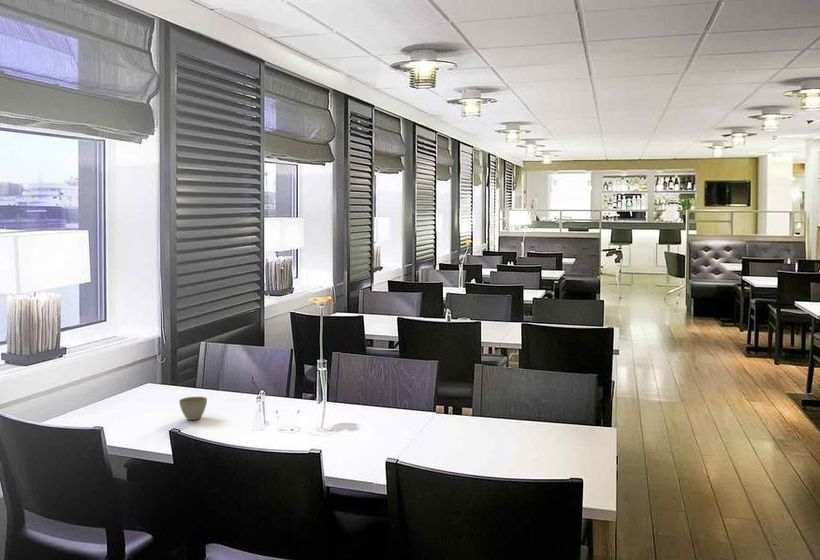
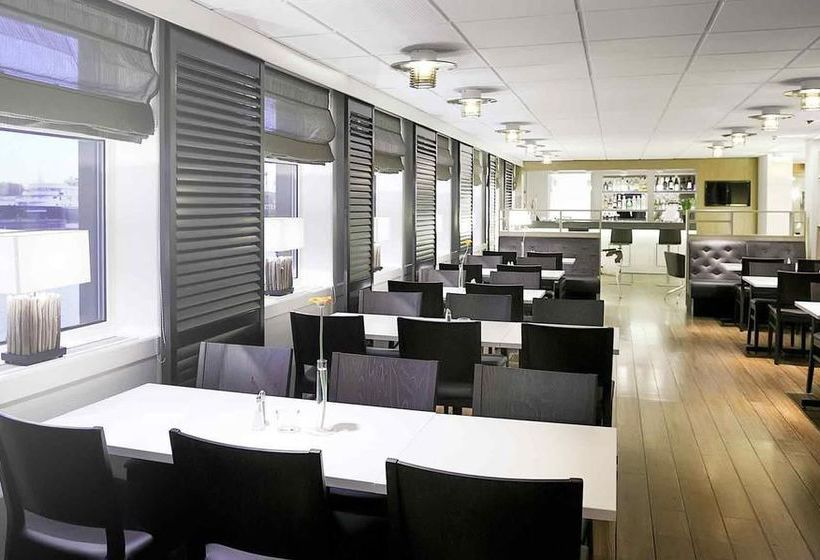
- flower pot (193, 408)
